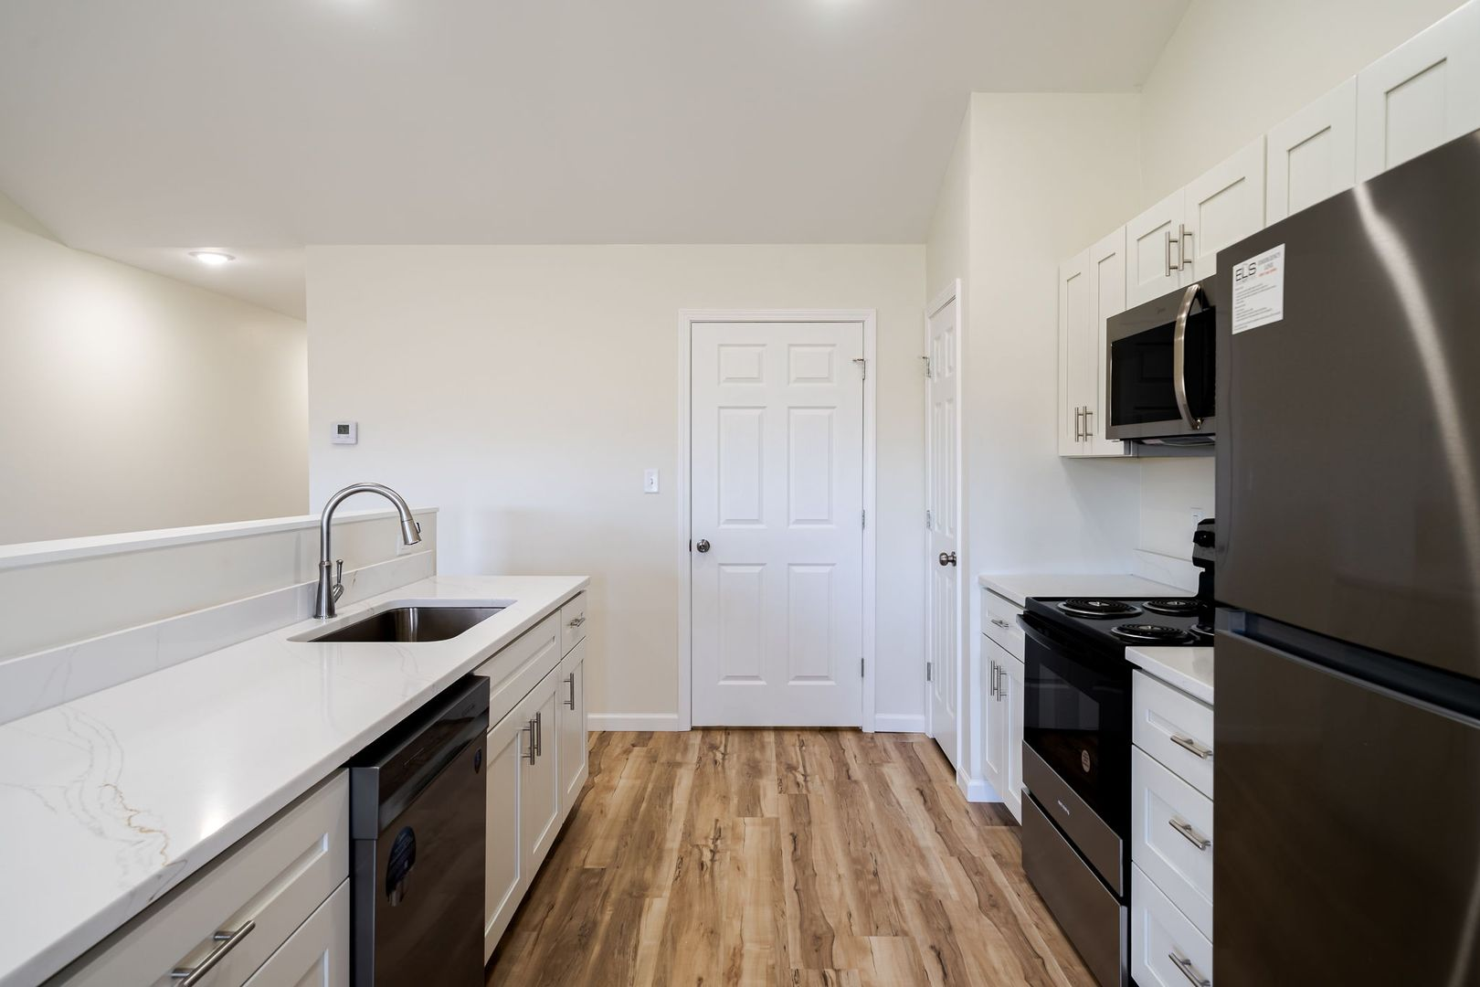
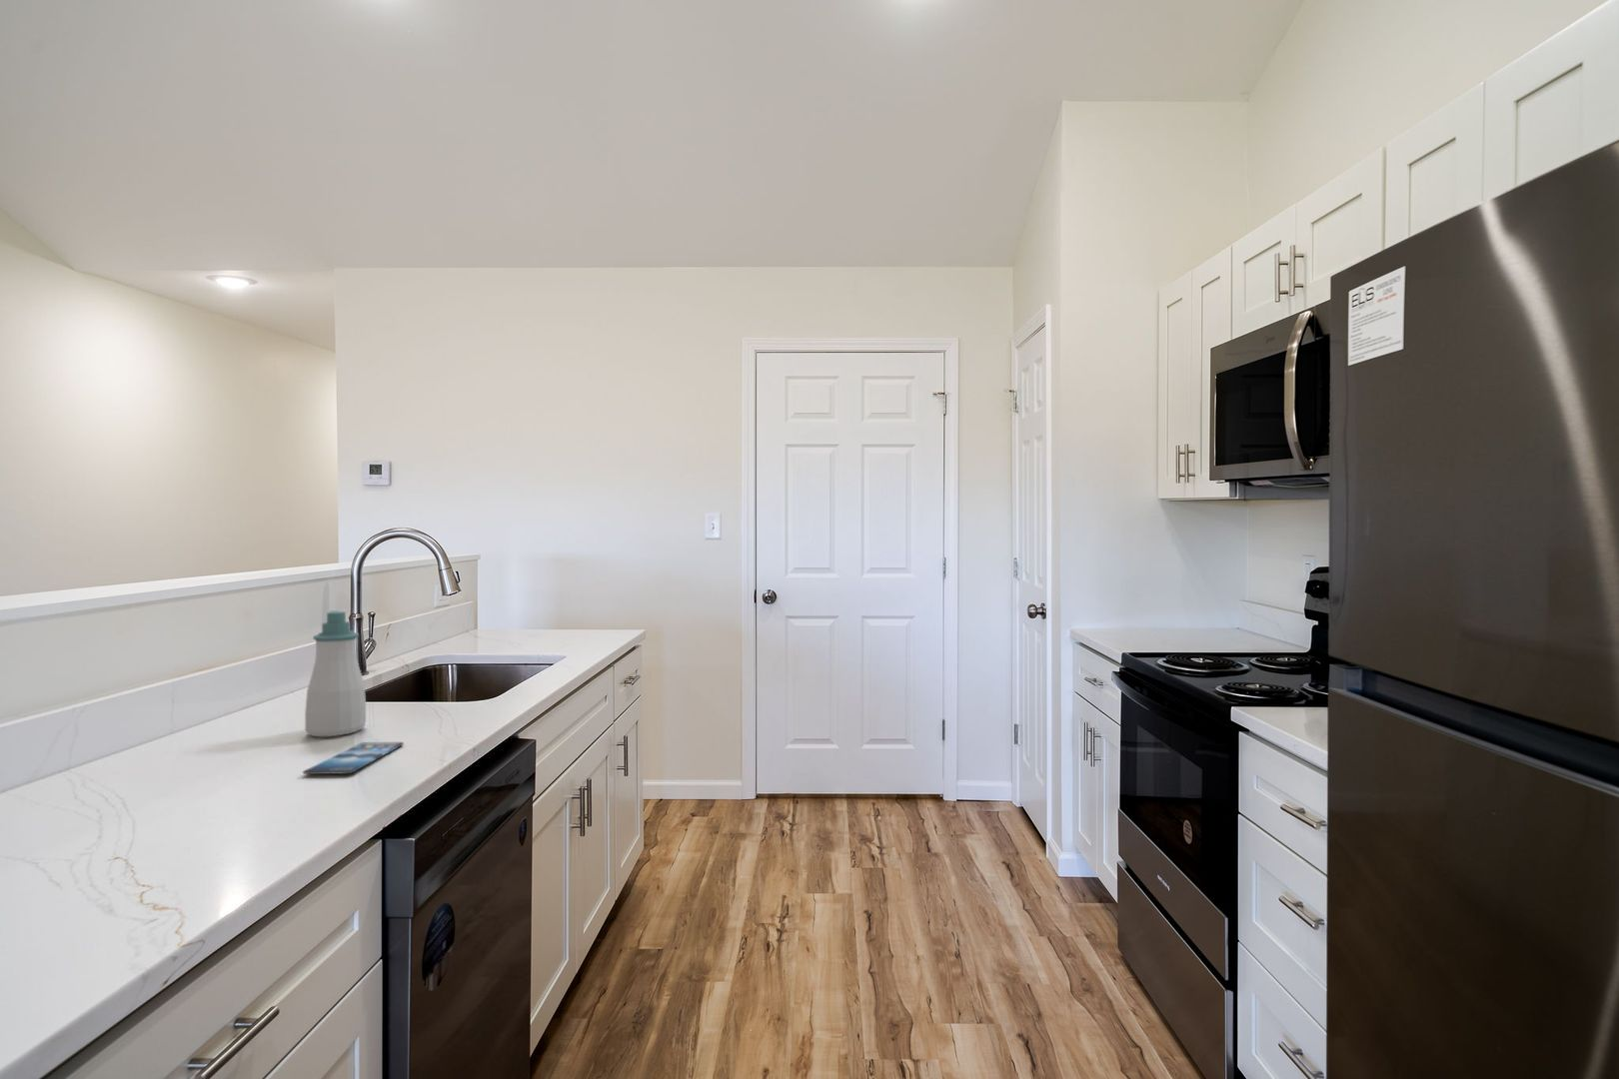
+ smartphone (355, 757)
+ soap bottle (336, 672)
